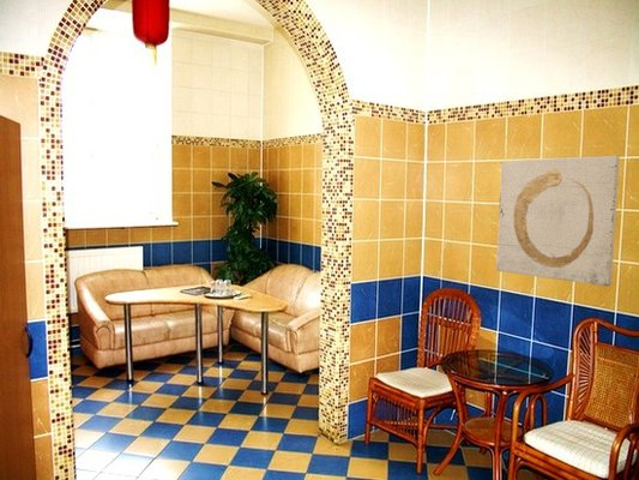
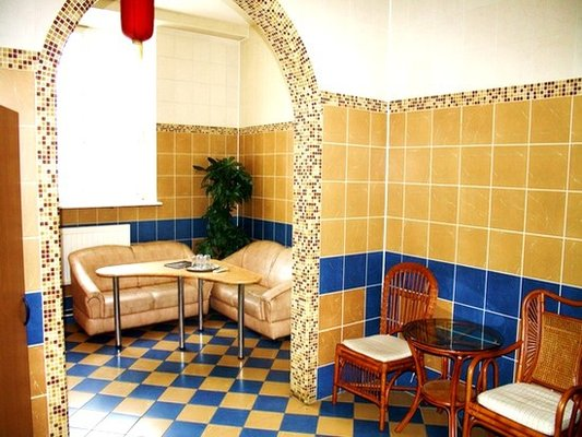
- wall art (551, 218)
